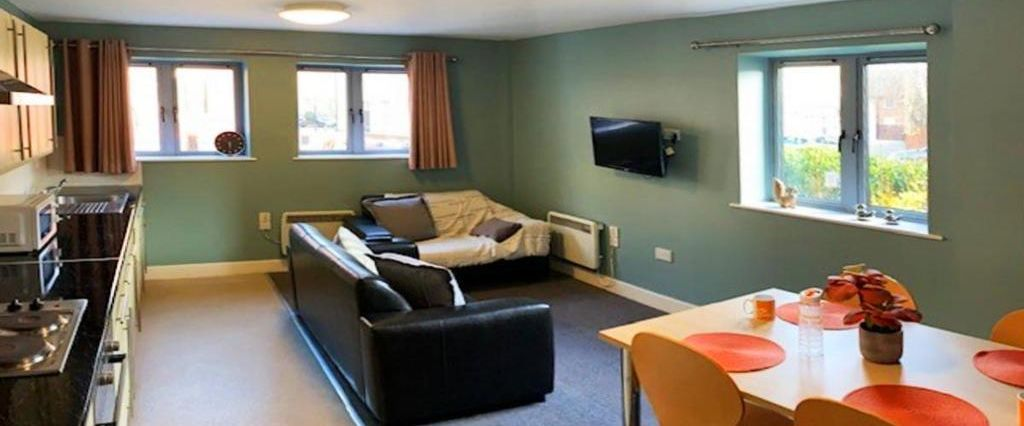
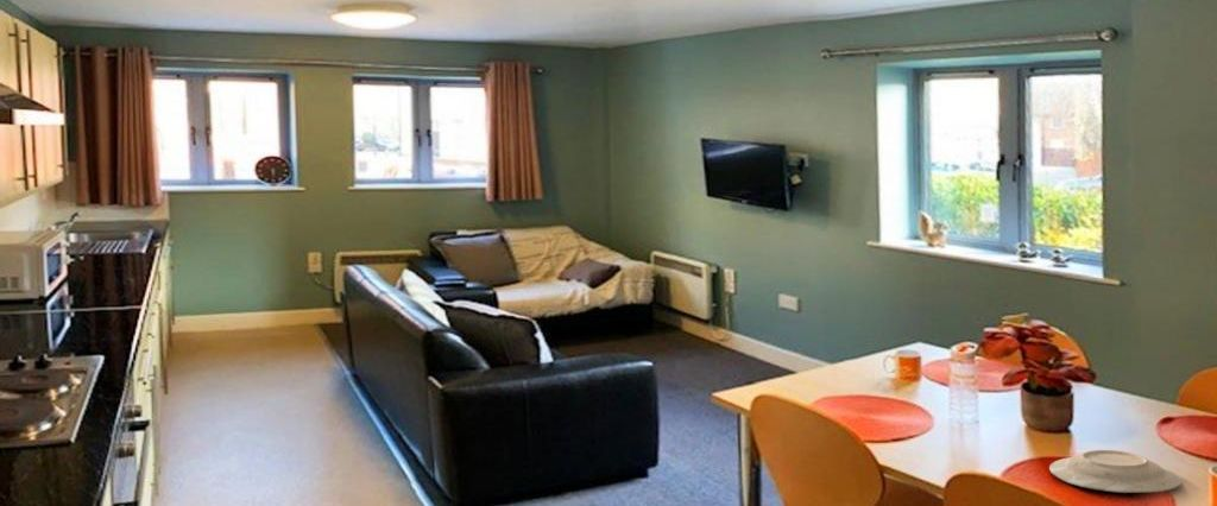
+ plate (1114, 466)
